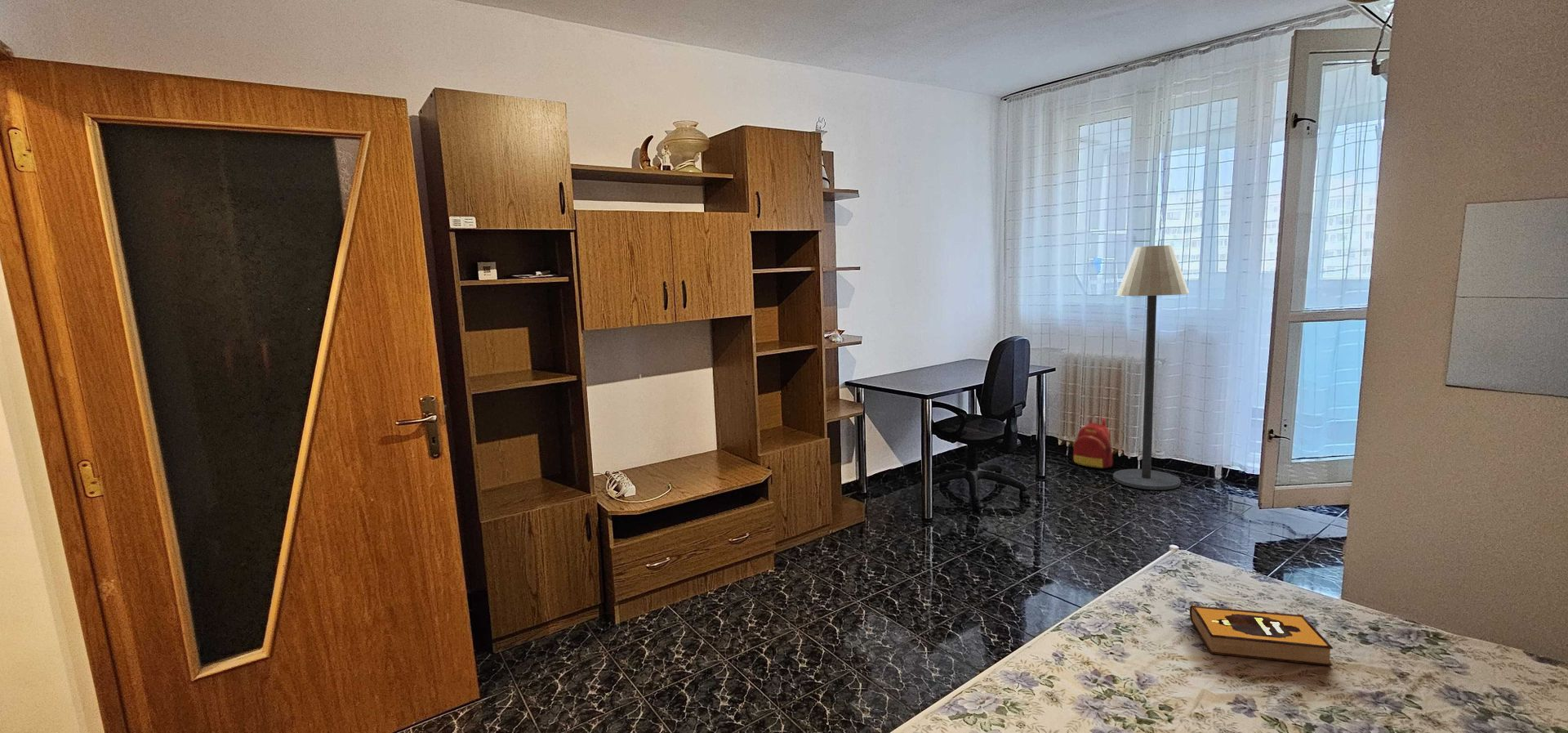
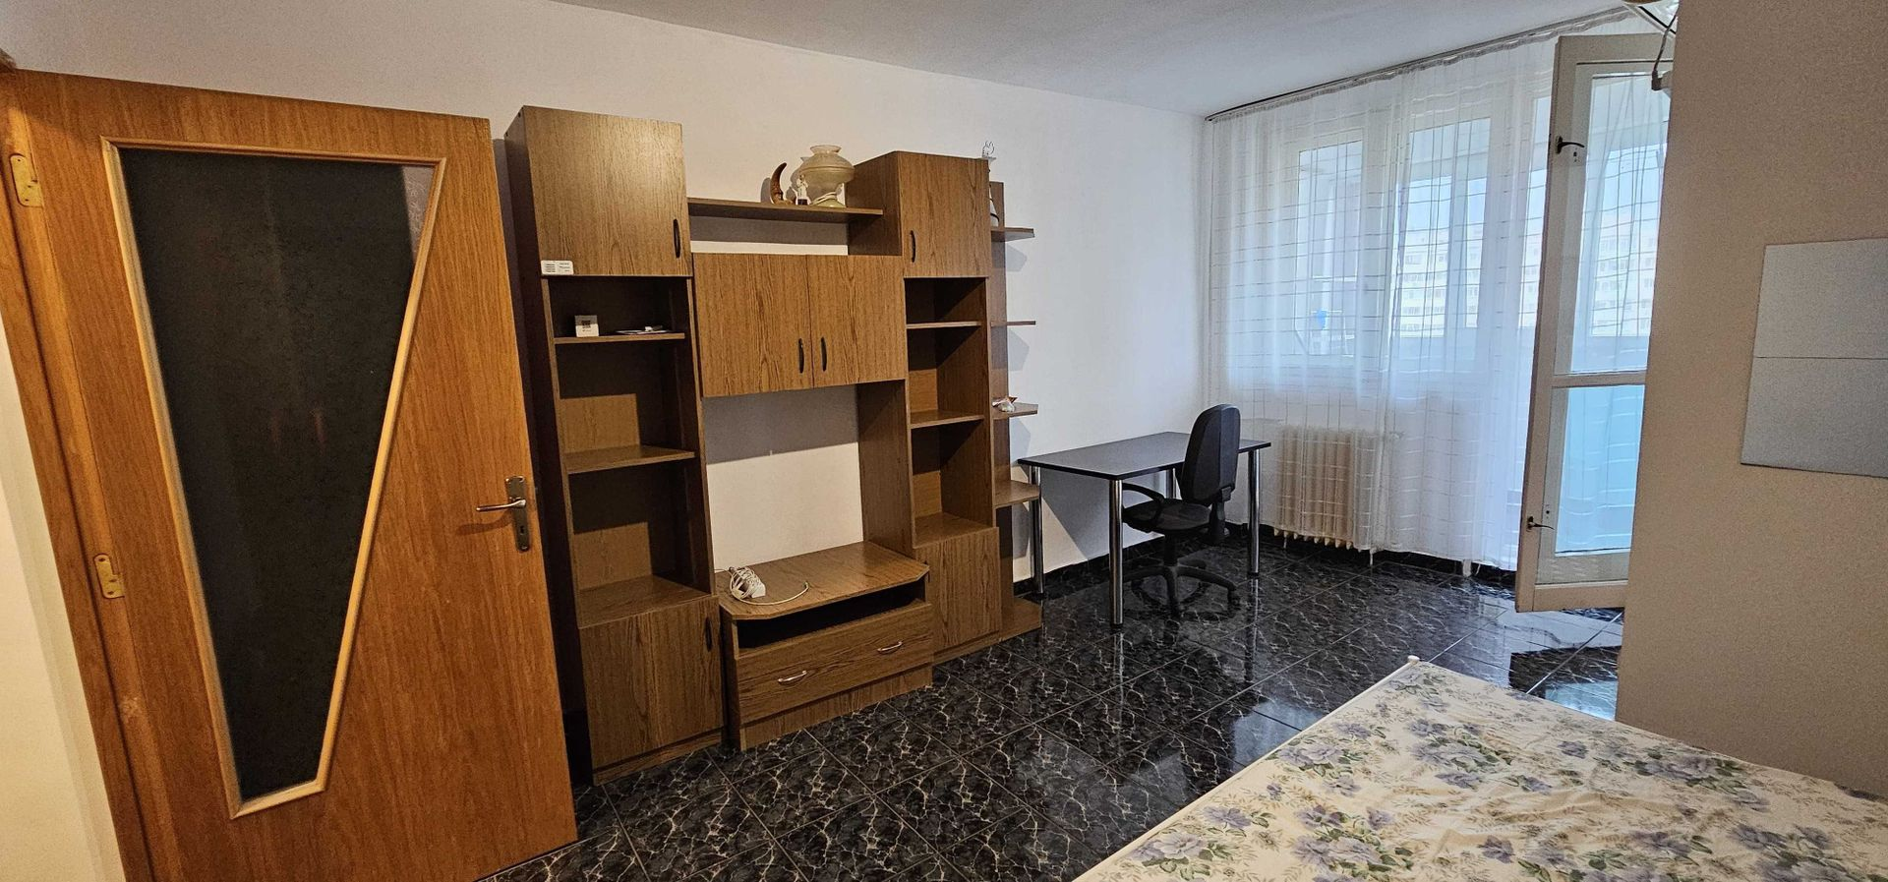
- hardback book (1255, 631)
- backpack (1092, 440)
- floor lamp (1149, 366)
